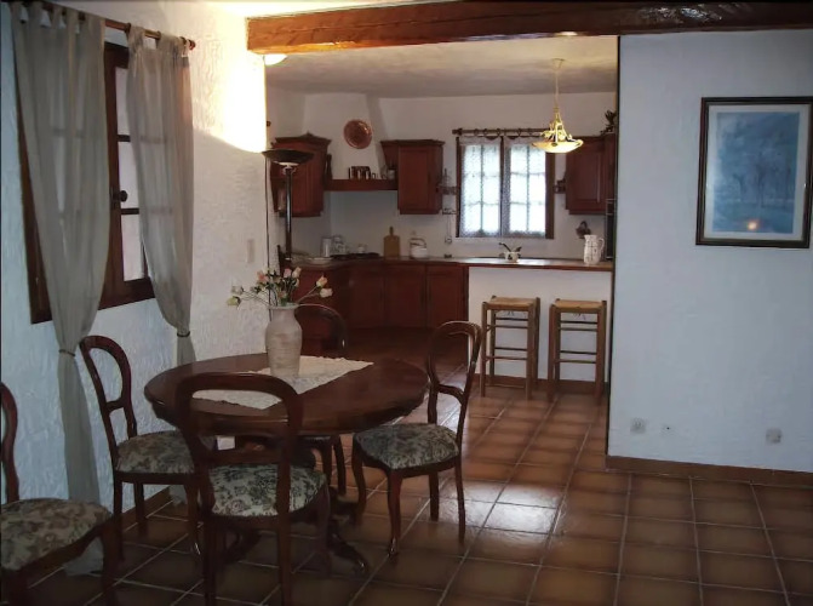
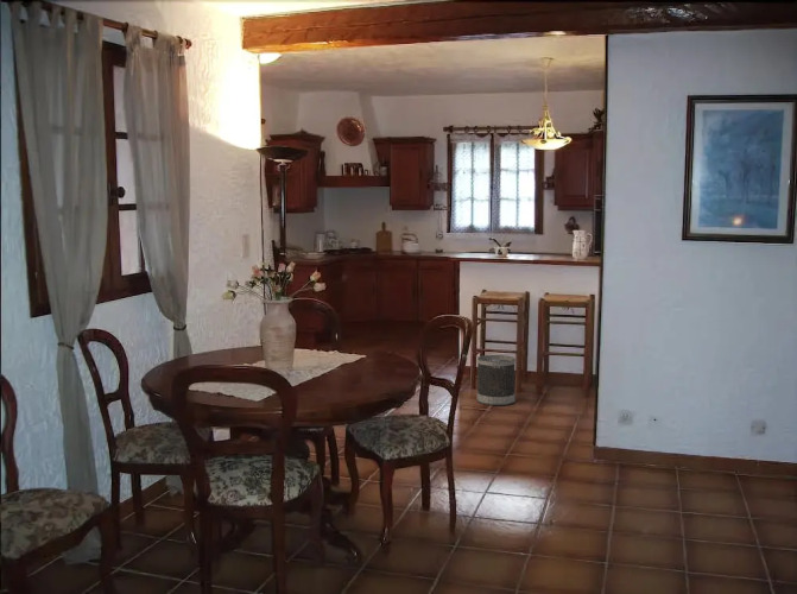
+ wastebasket (495, 379)
